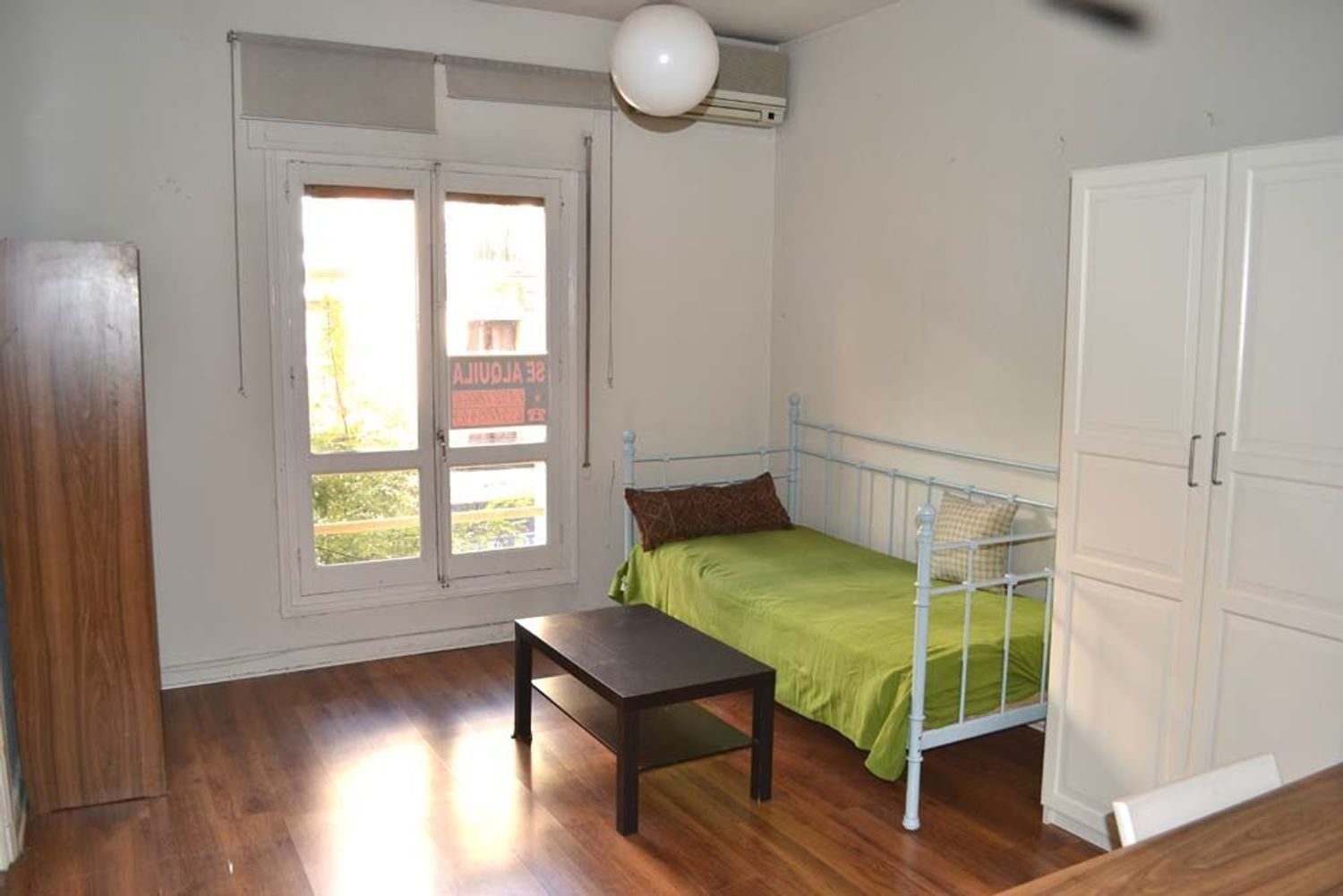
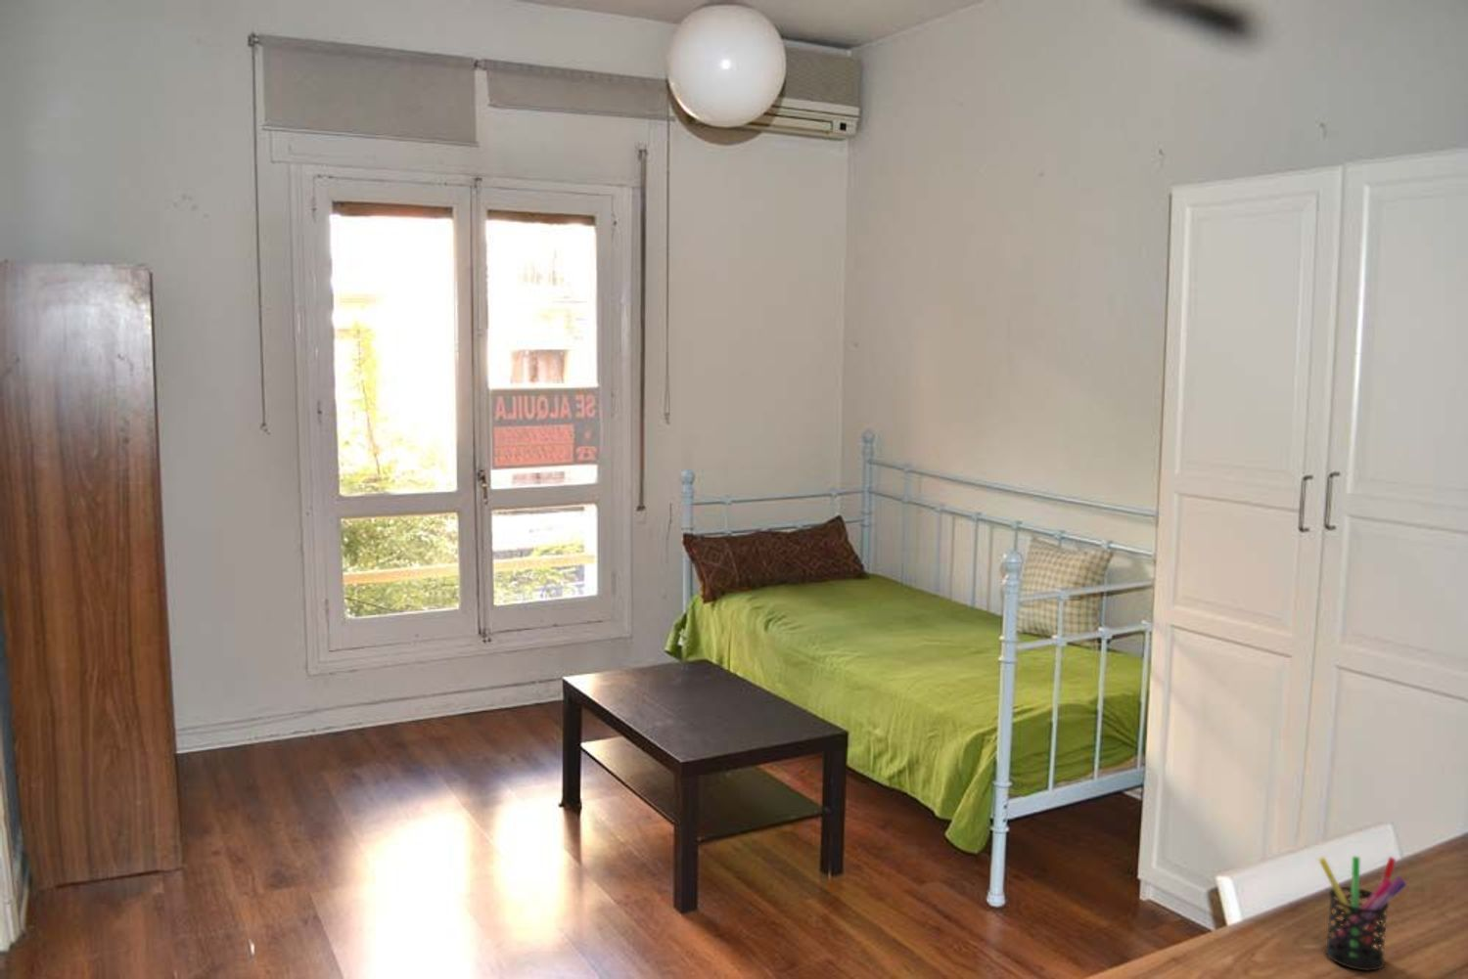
+ pen holder (1361, 904)
